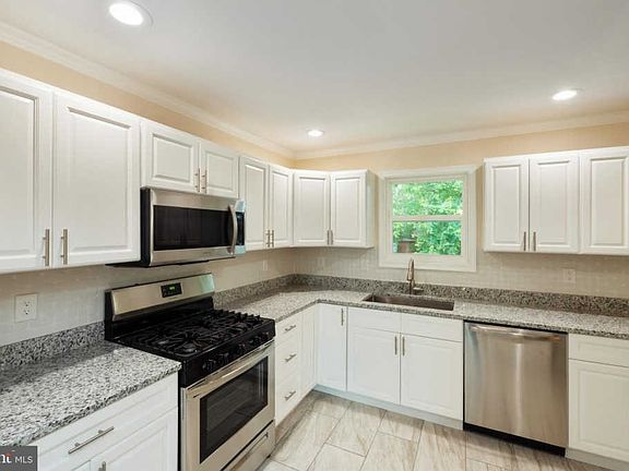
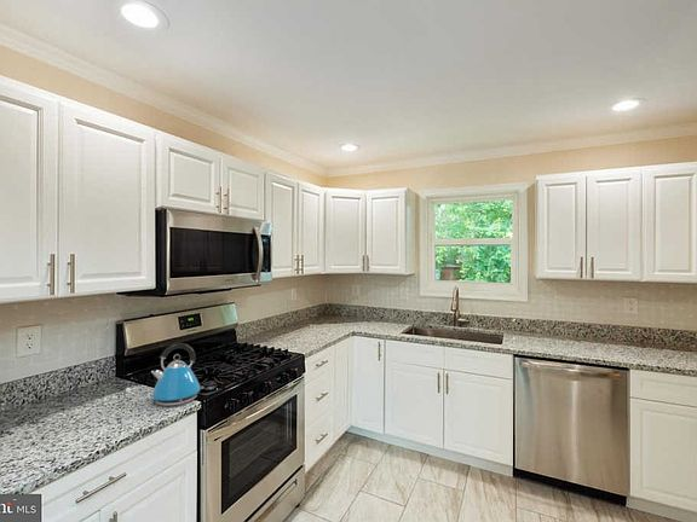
+ kettle (178, 370)
